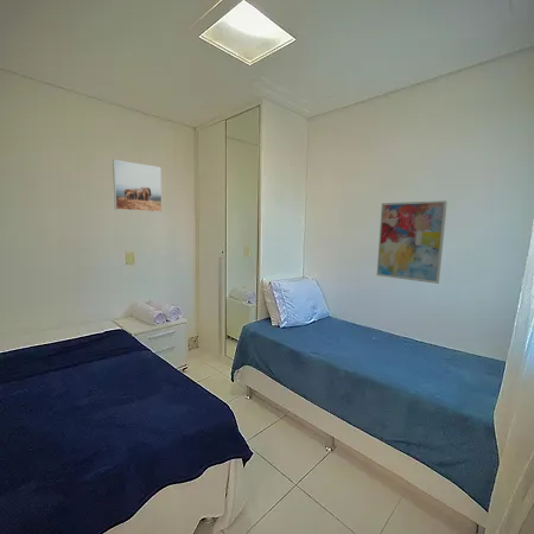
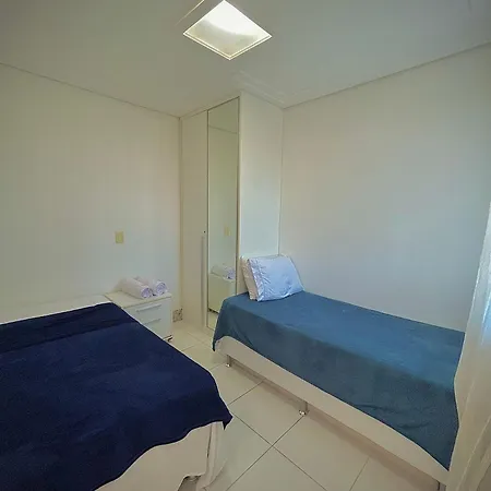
- wall art (408, 241)
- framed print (138, 187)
